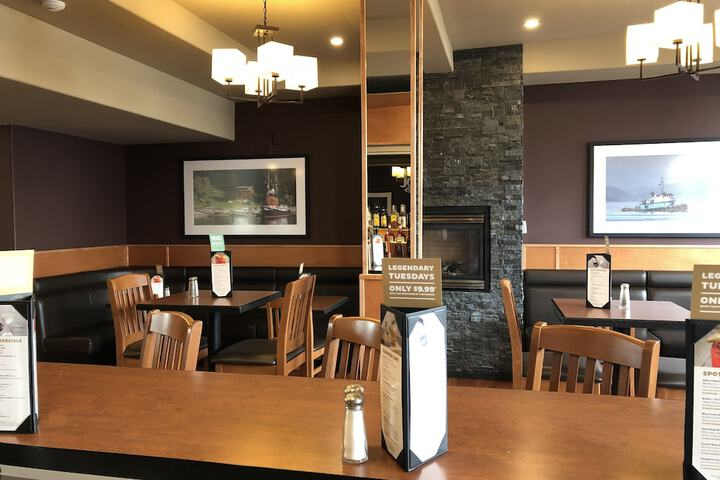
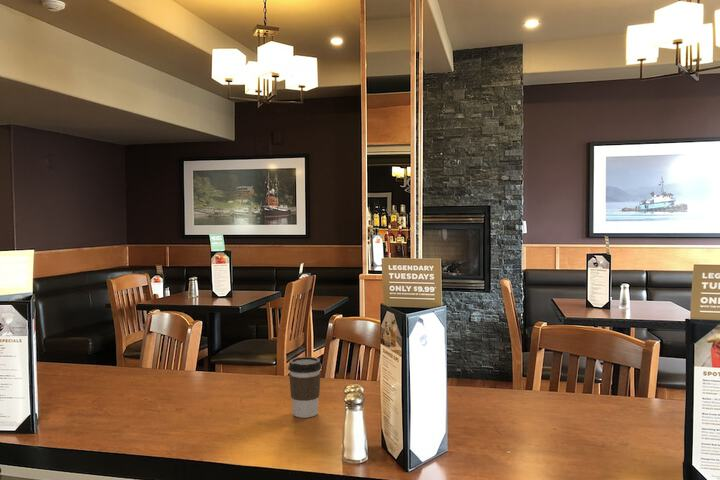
+ coffee cup (305, 386)
